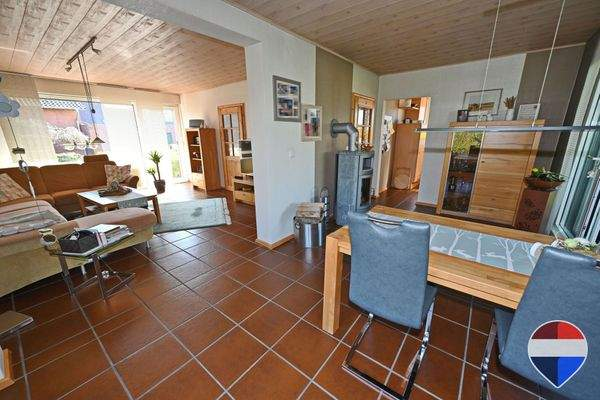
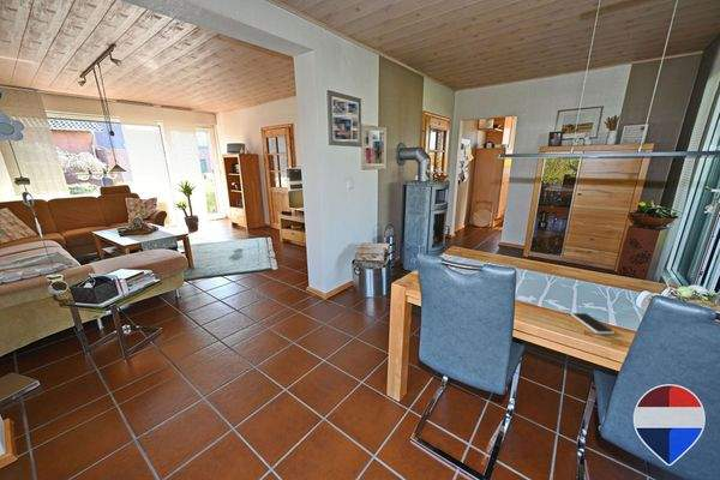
+ smartphone (590, 323)
